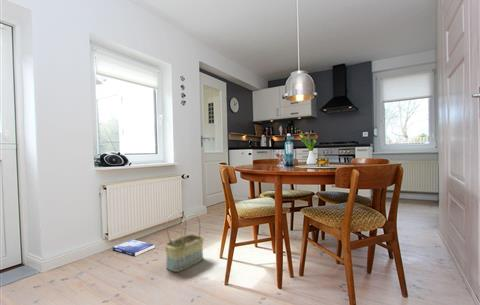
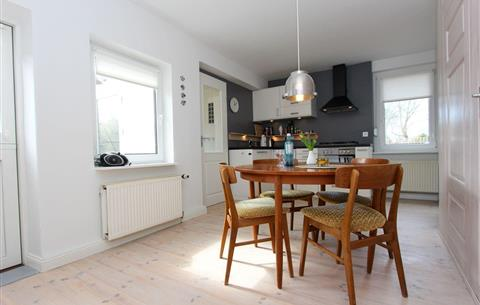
- book (133, 247)
- basket (184, 238)
